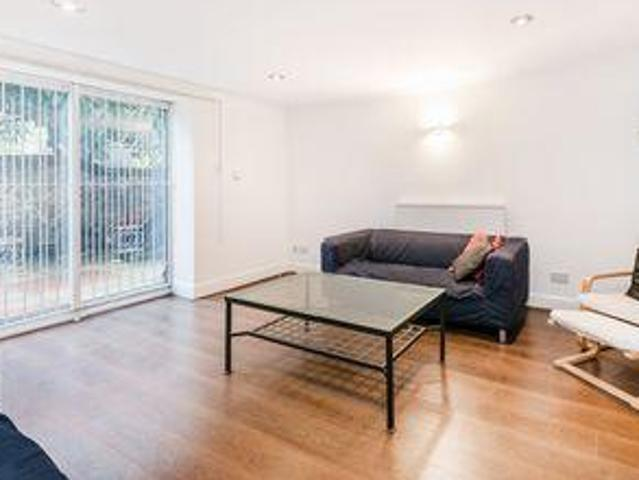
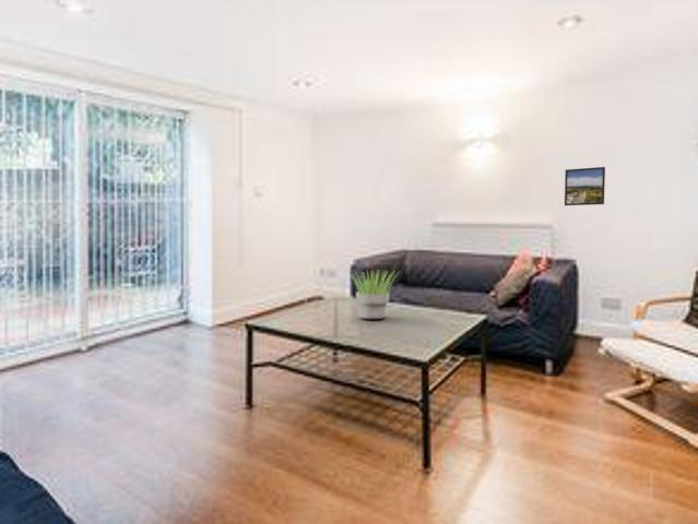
+ potted plant (372, 294)
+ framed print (583, 187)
